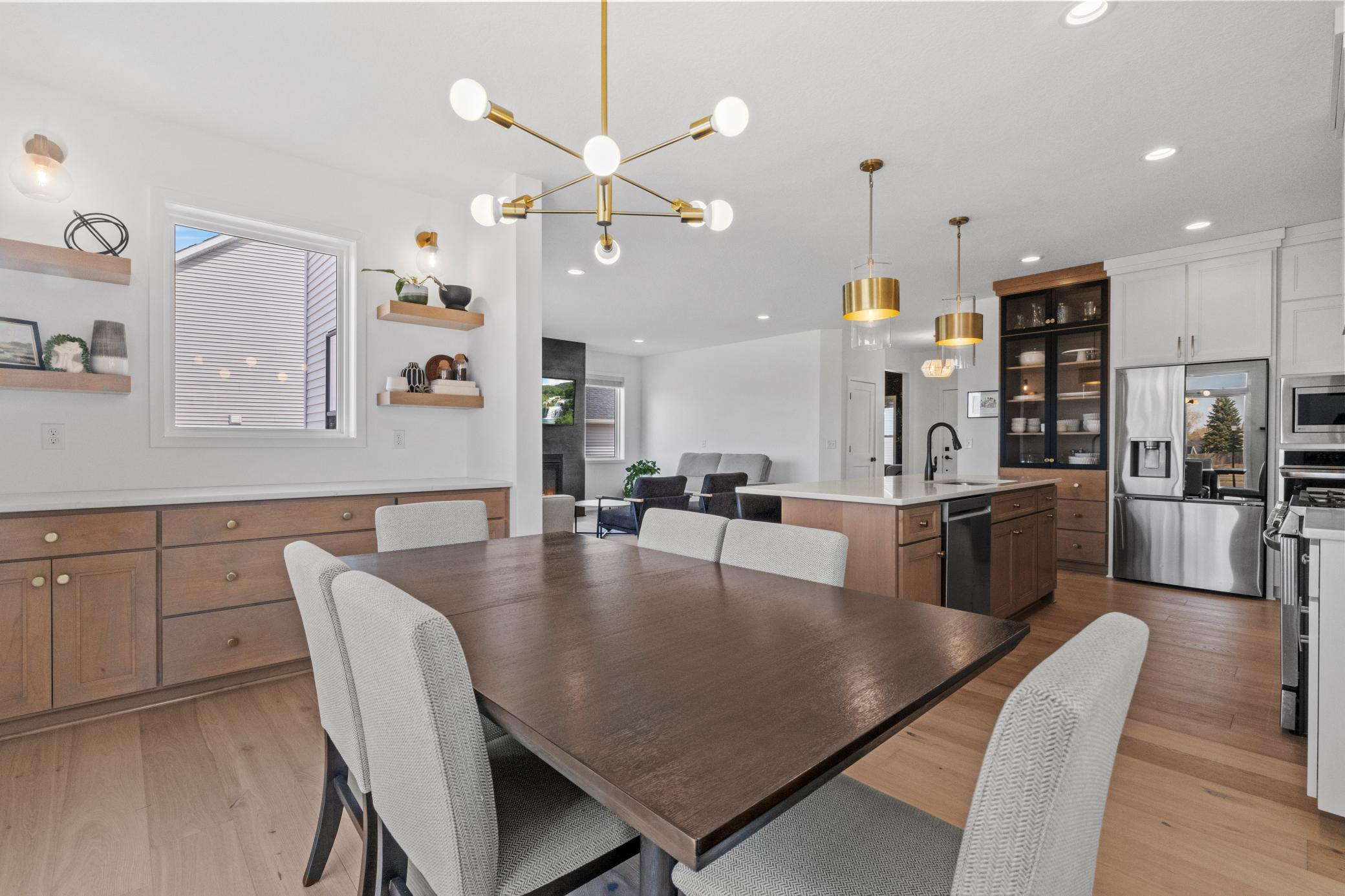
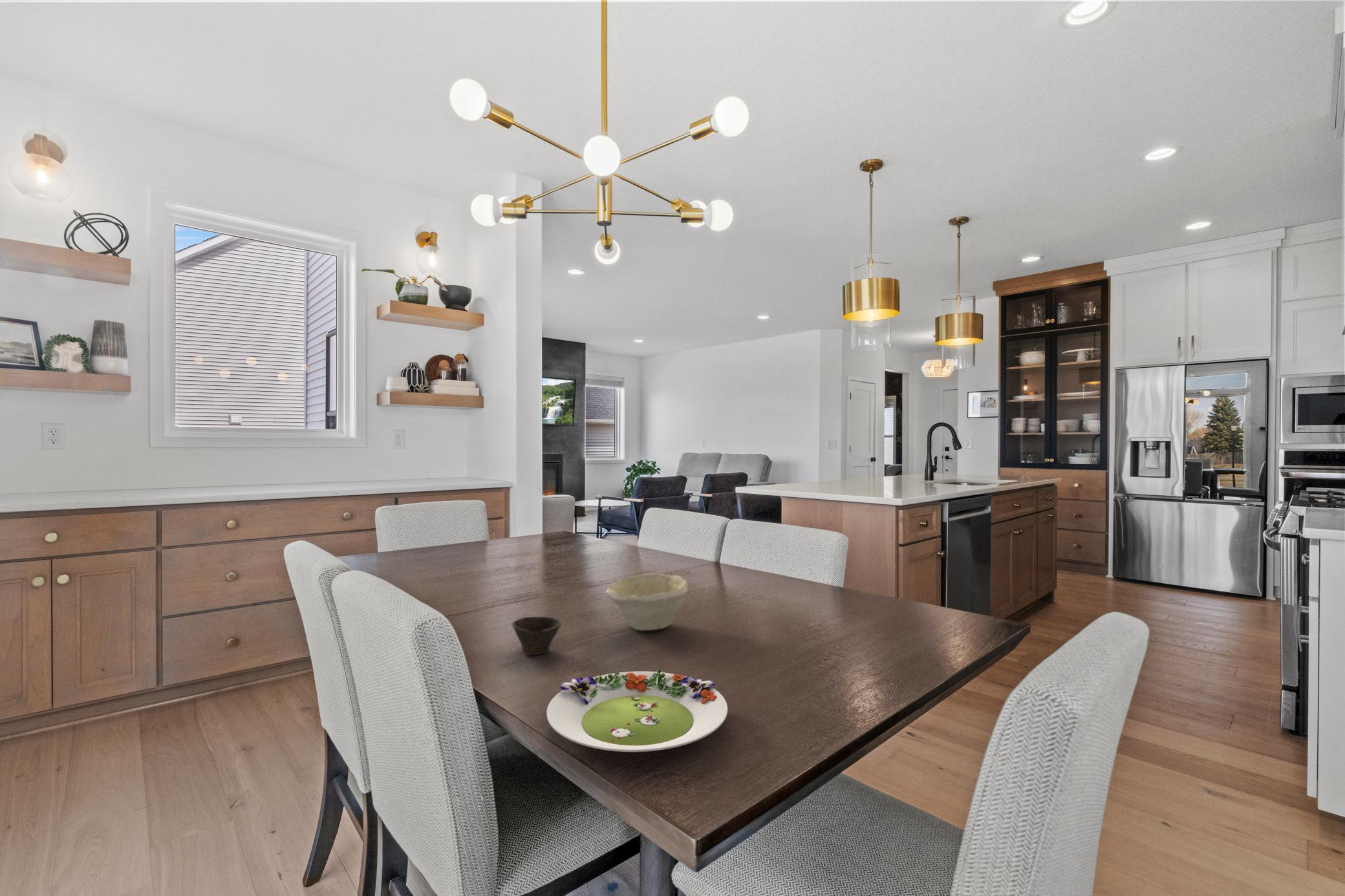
+ salad plate (638, 710)
+ bowl (648, 604)
+ cup (535, 635)
